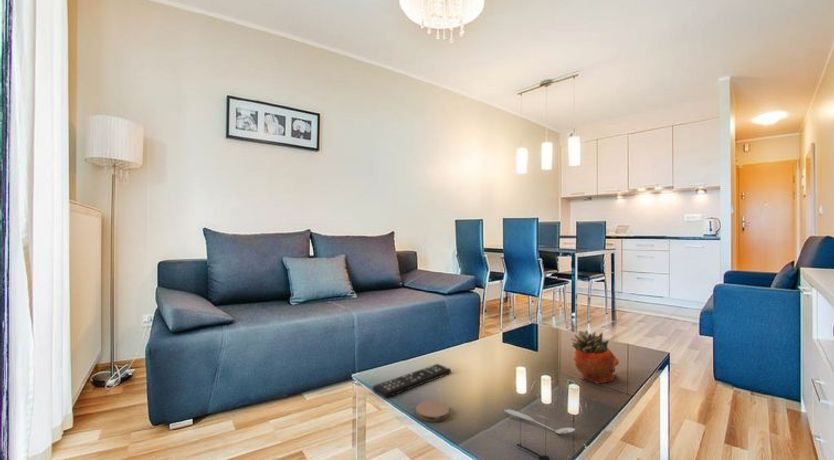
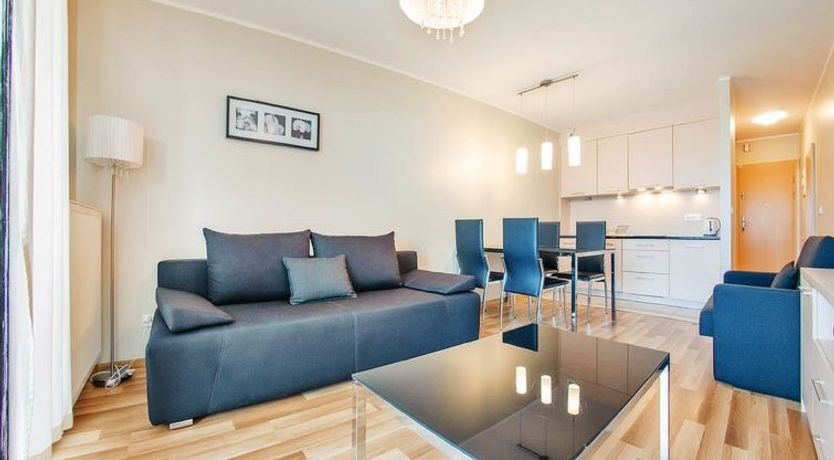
- succulent planter (595, 353)
- coaster (432, 410)
- remote control (414, 378)
- spoon (536, 421)
